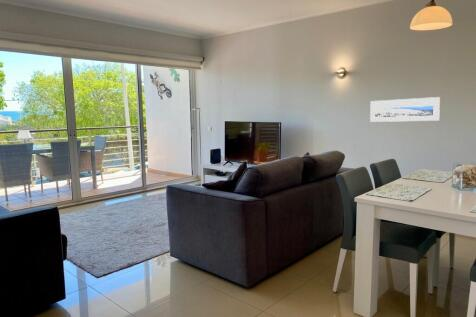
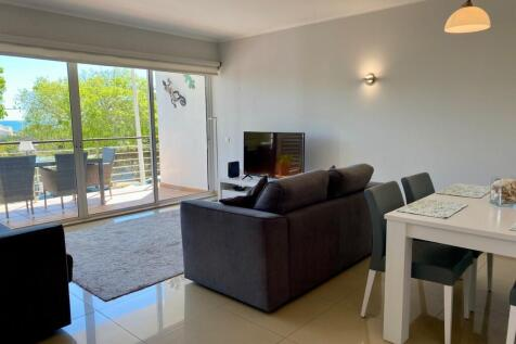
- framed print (402, 110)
